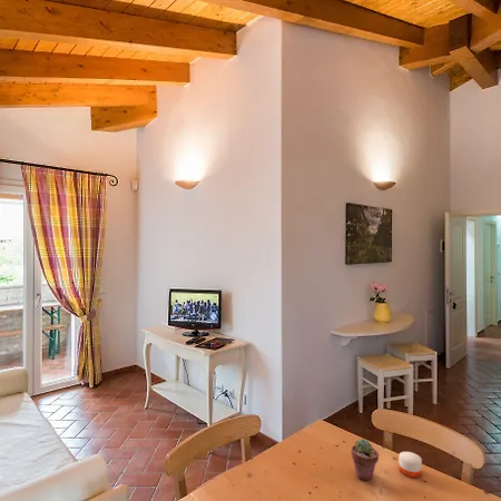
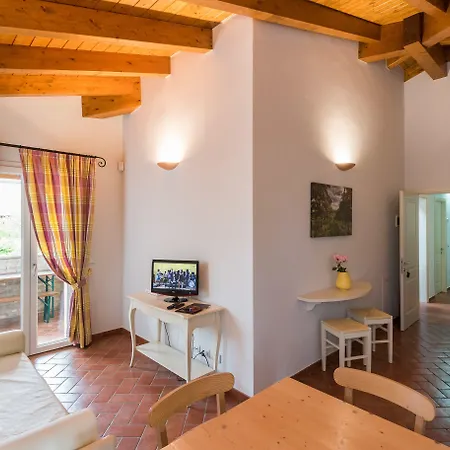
- candle (410, 456)
- potted succulent (364, 458)
